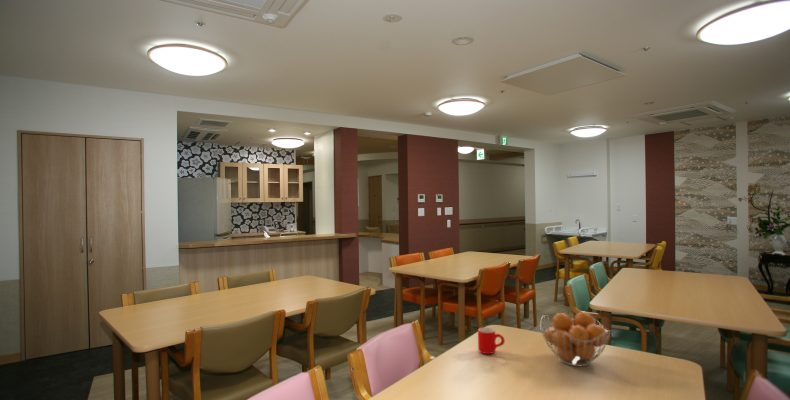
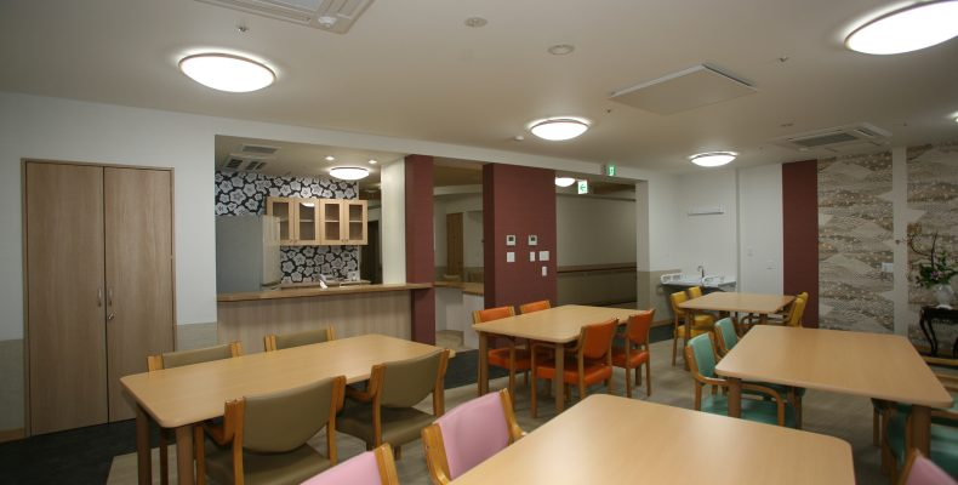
- fruit basket (574, 337)
- mug (491, 341)
